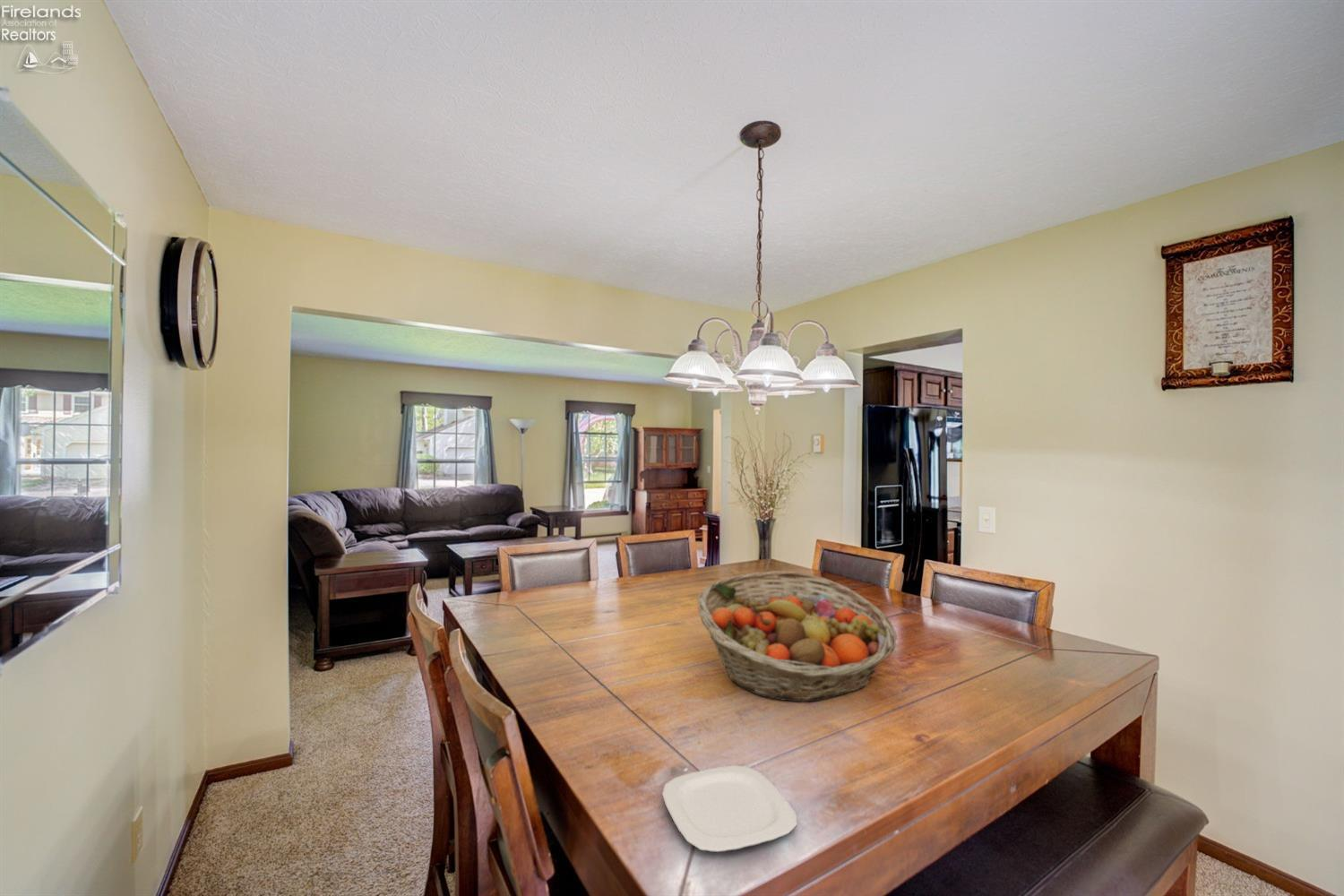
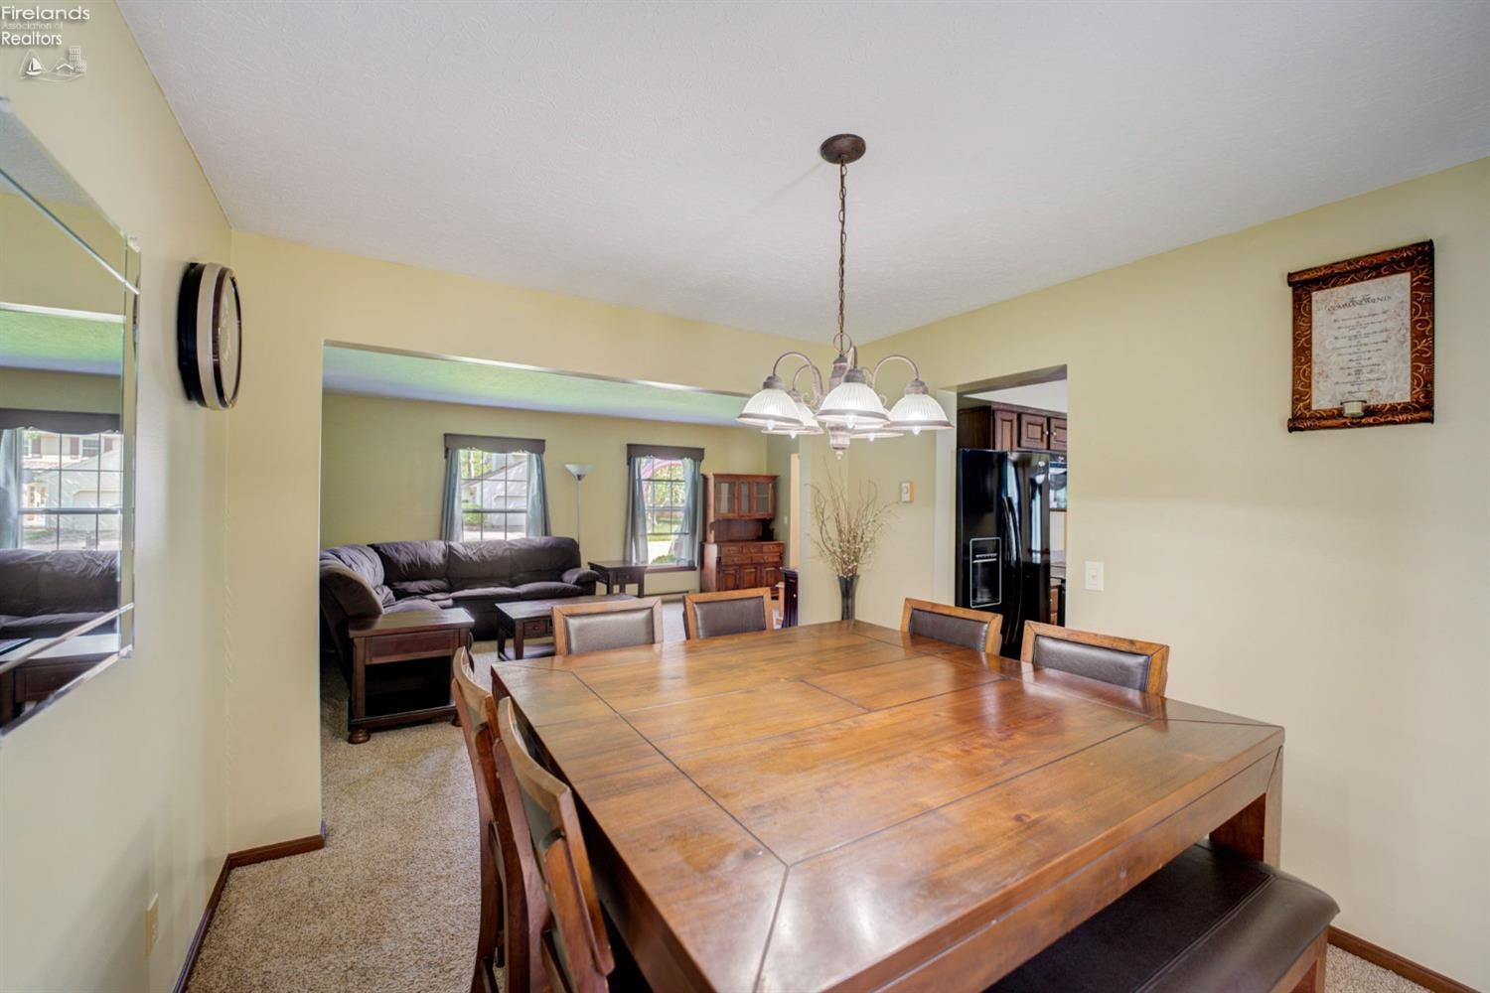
- plate (727, 807)
- fruit basket (794, 630)
